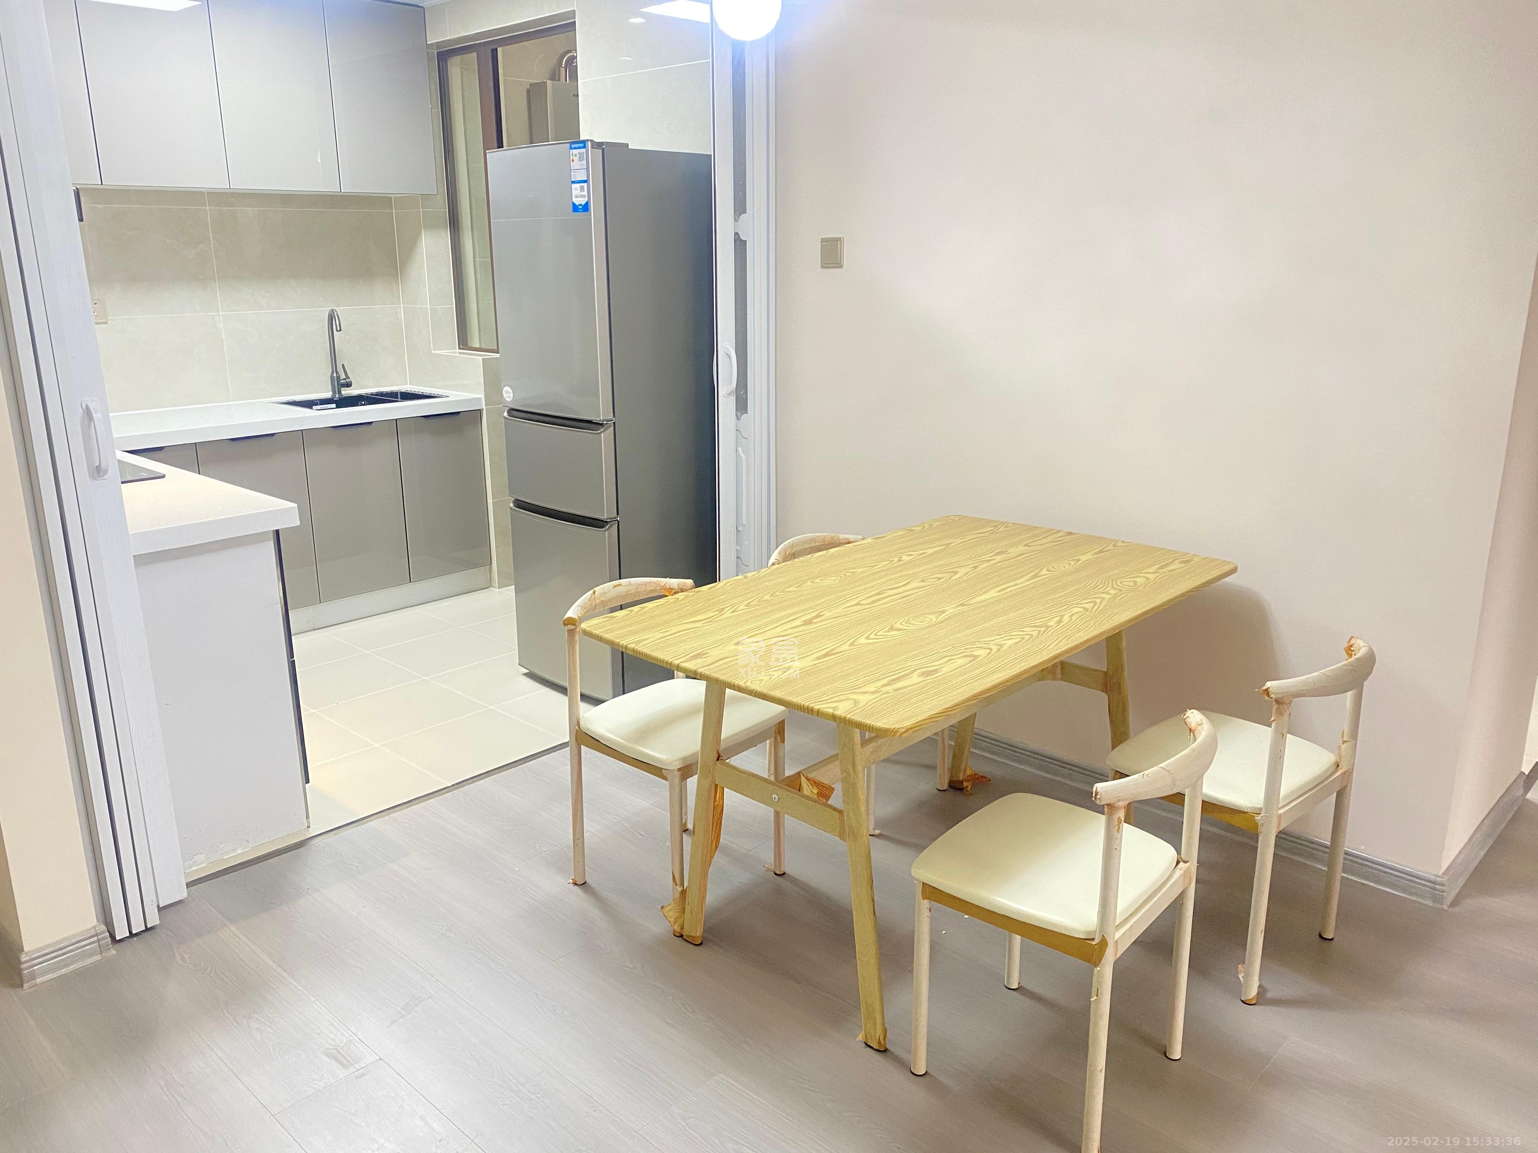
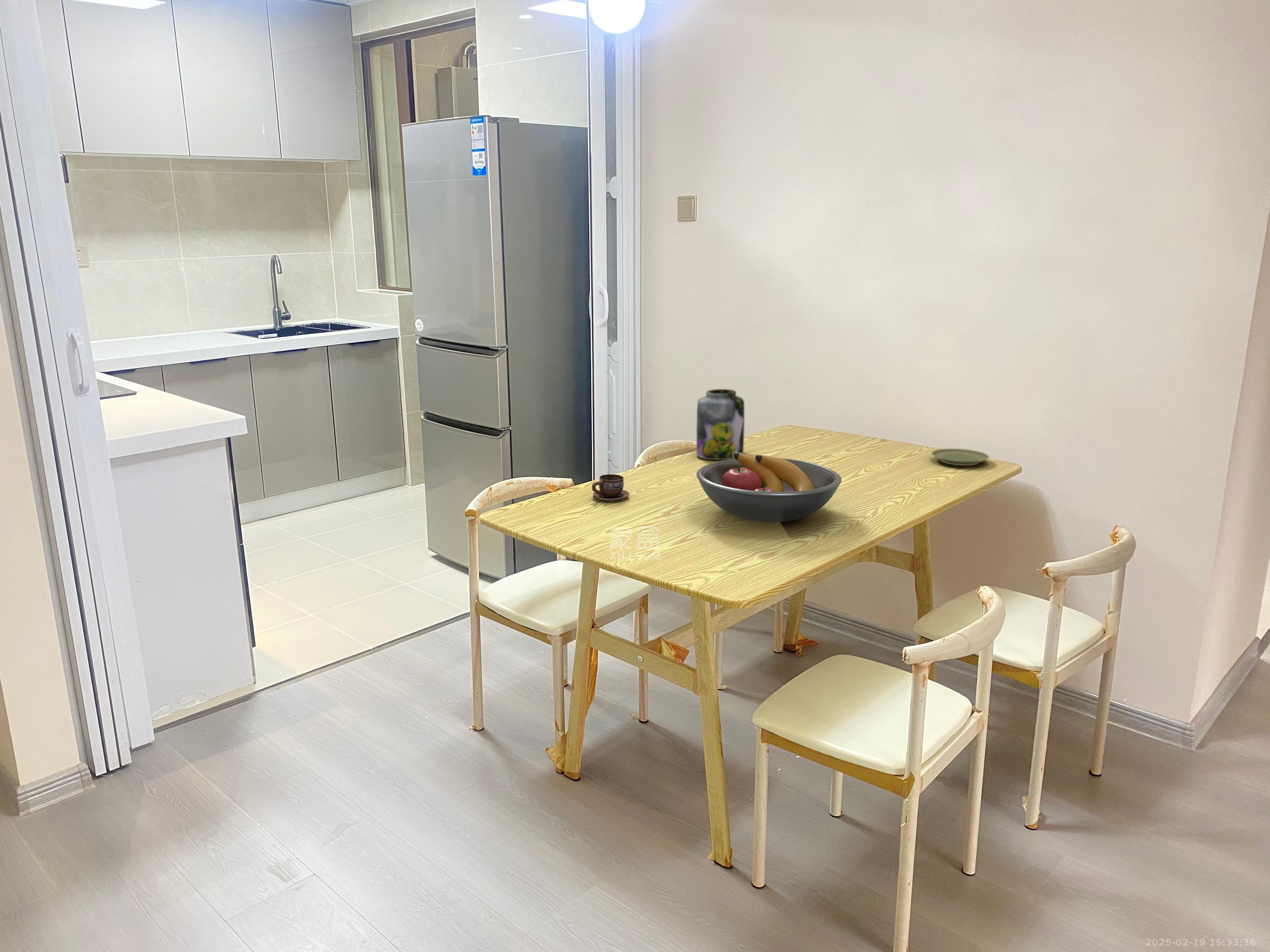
+ fruit bowl (768, 489)
+ jar (720, 423)
+ plate (959, 458)
+ cup (610, 487)
